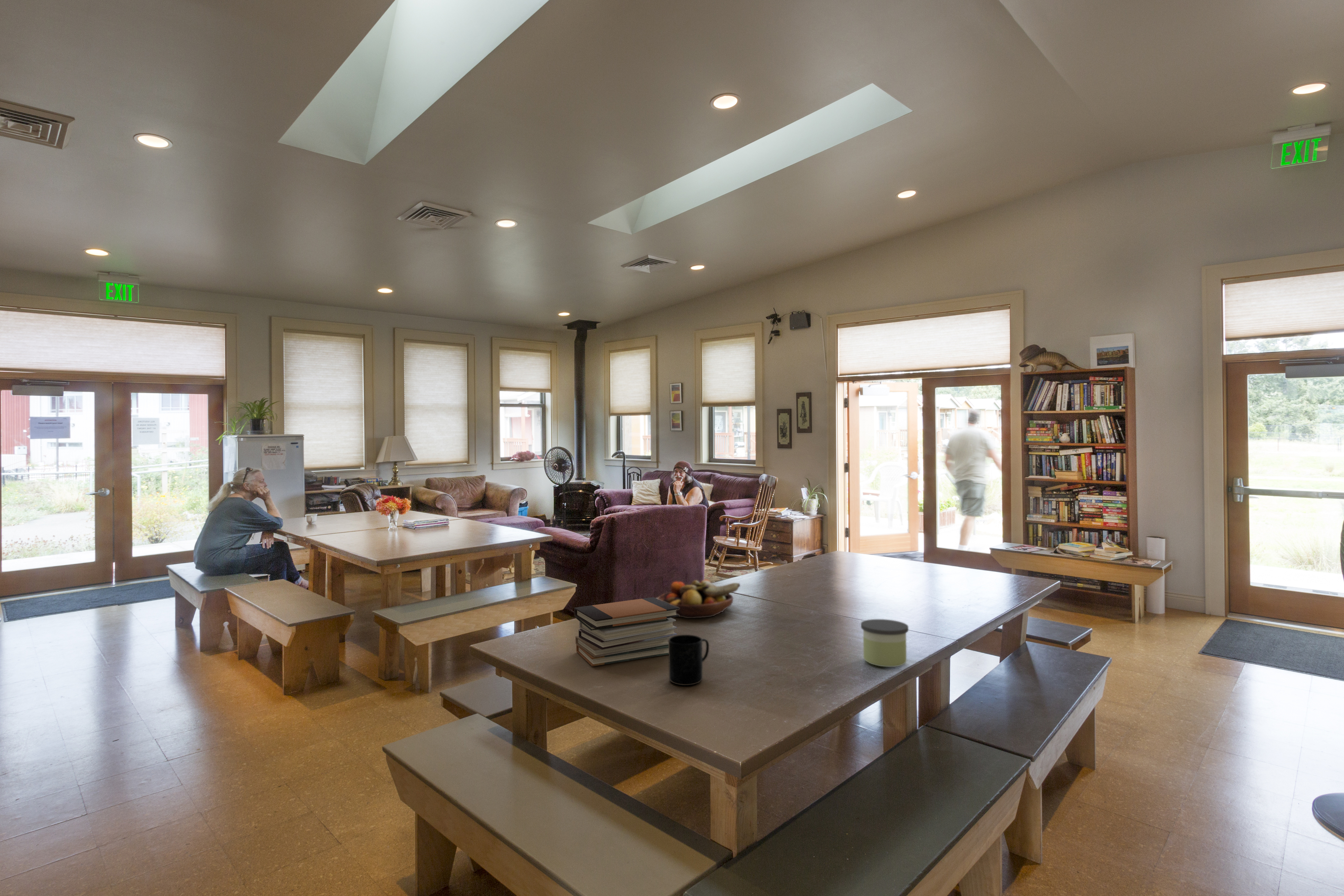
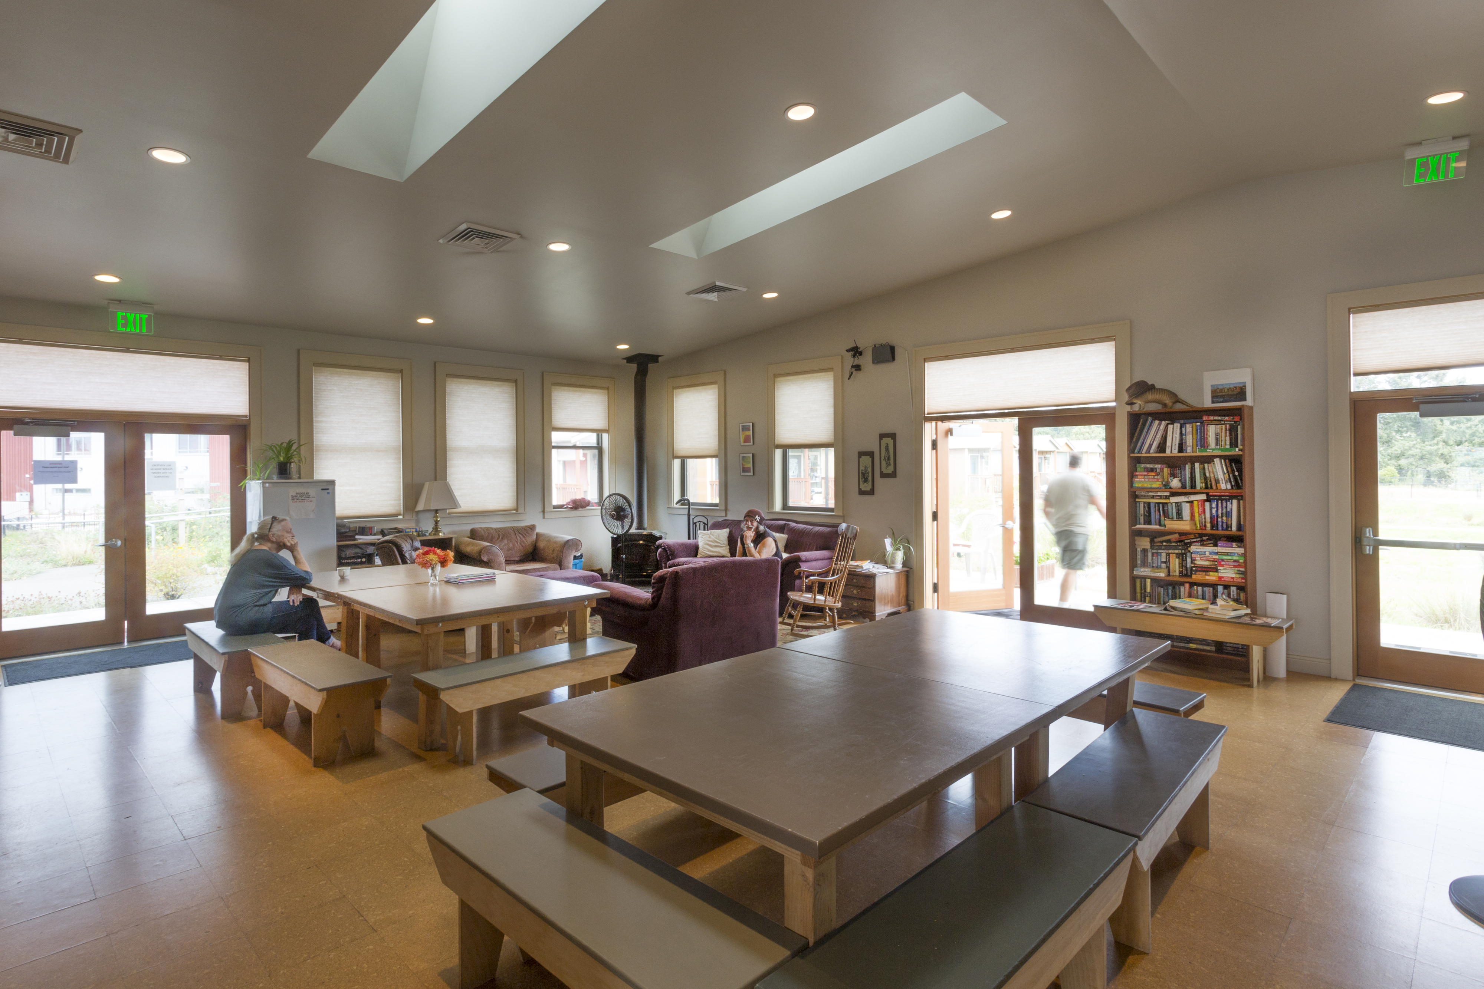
- fruit bowl (696, 594)
- candle (884, 643)
- book stack (626, 630)
- mug (690, 659)
